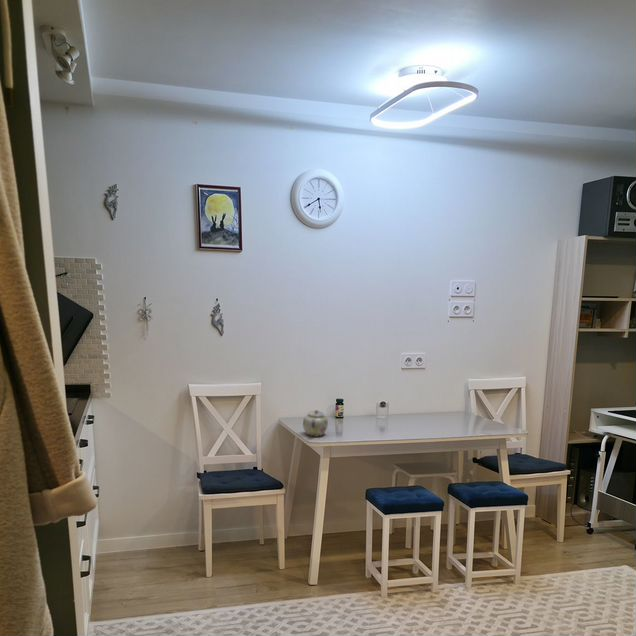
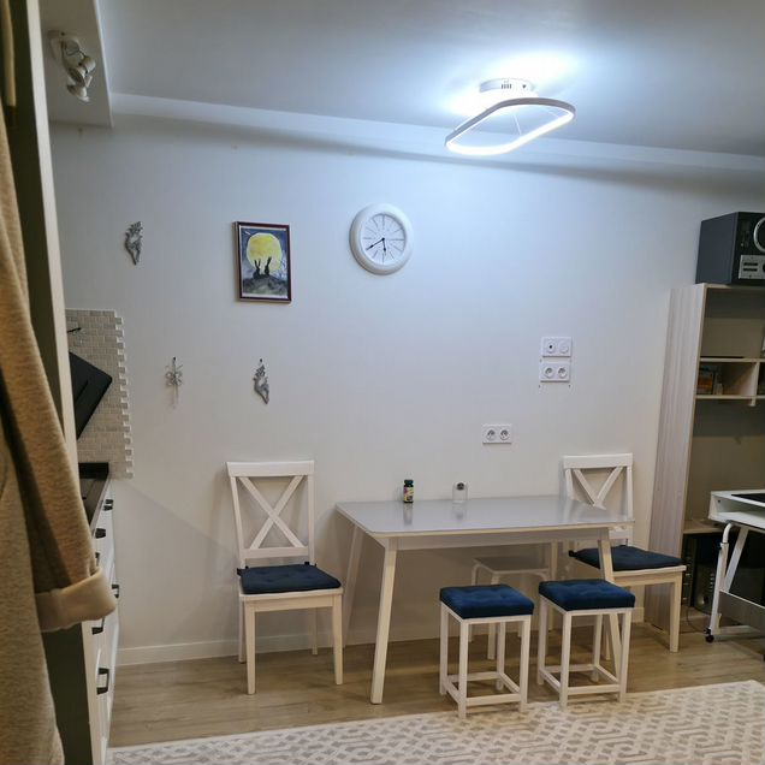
- teapot (315, 422)
